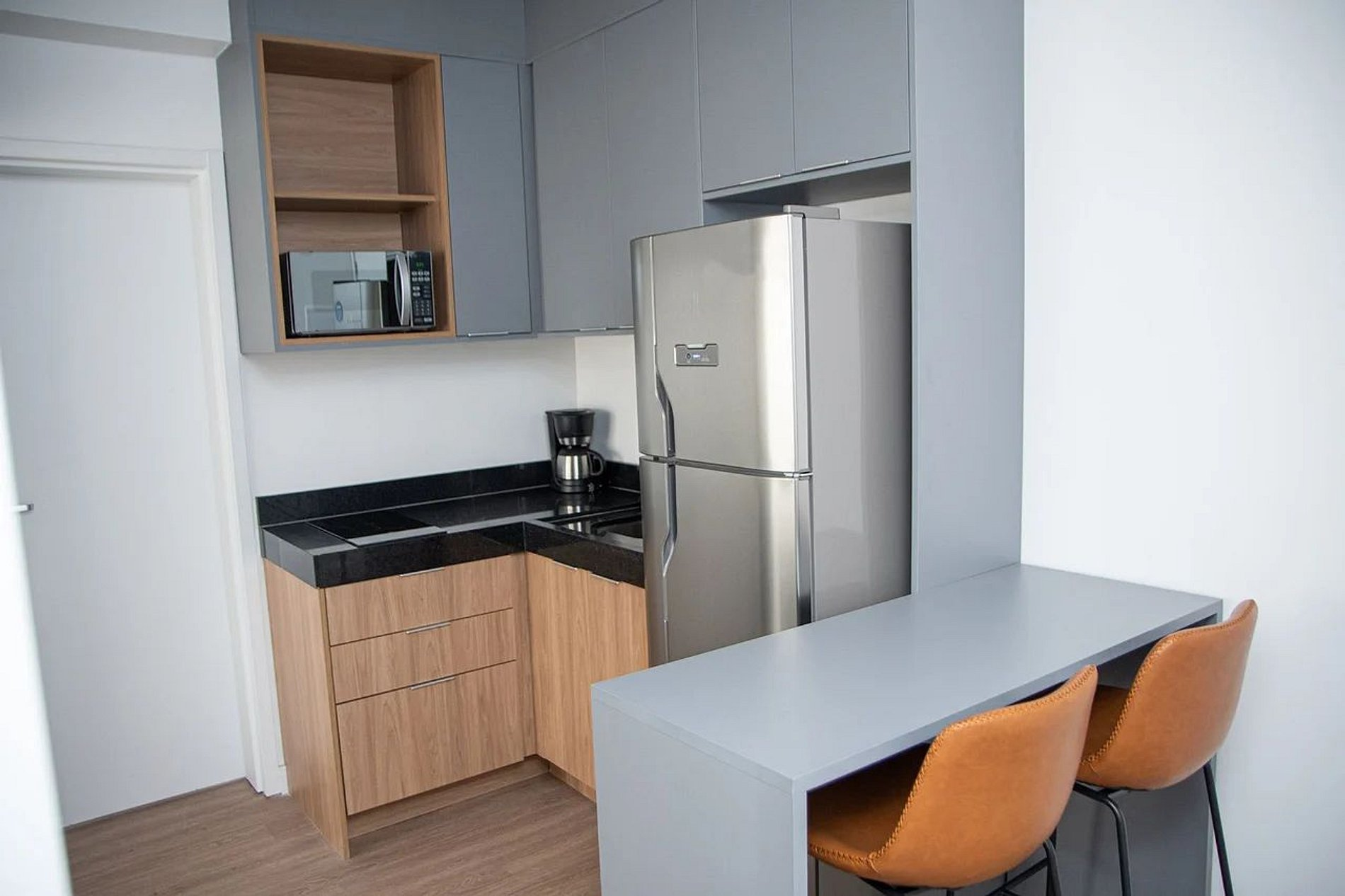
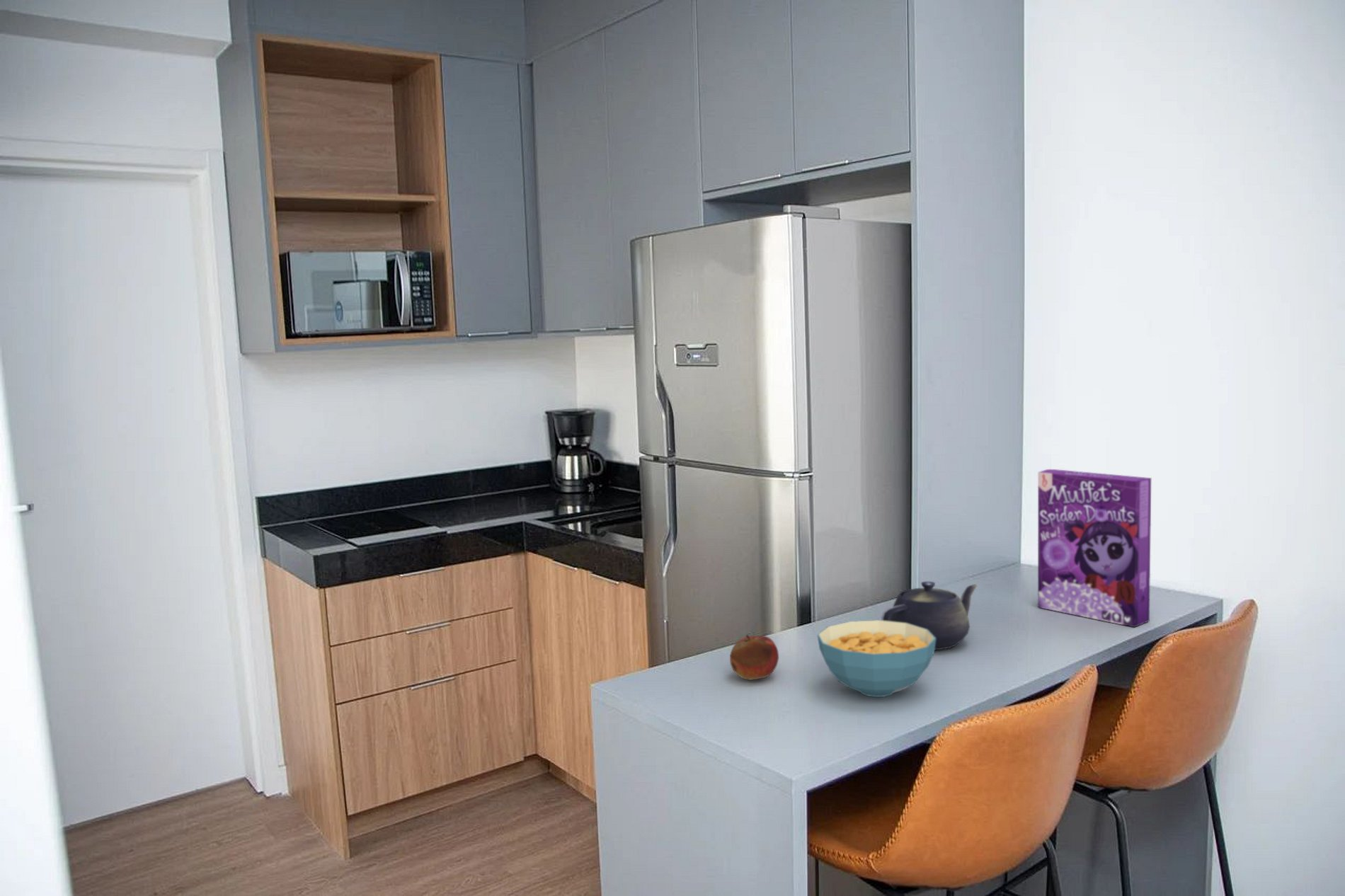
+ fruit (754, 656)
+ teapot (932, 611)
+ cereal box (1092, 544)
+ cereal bowl (876, 663)
